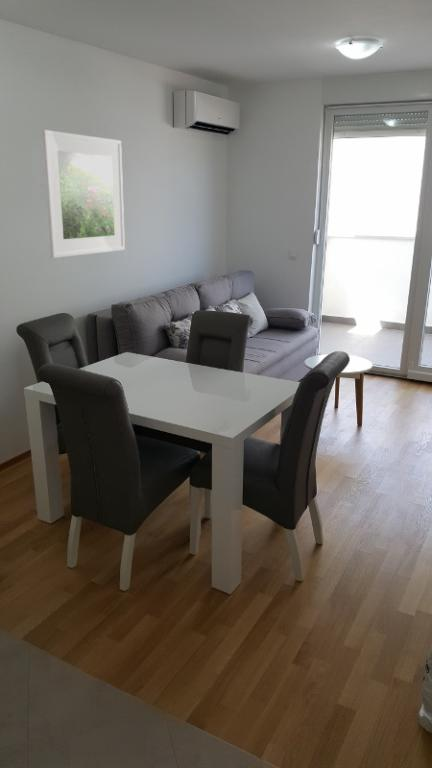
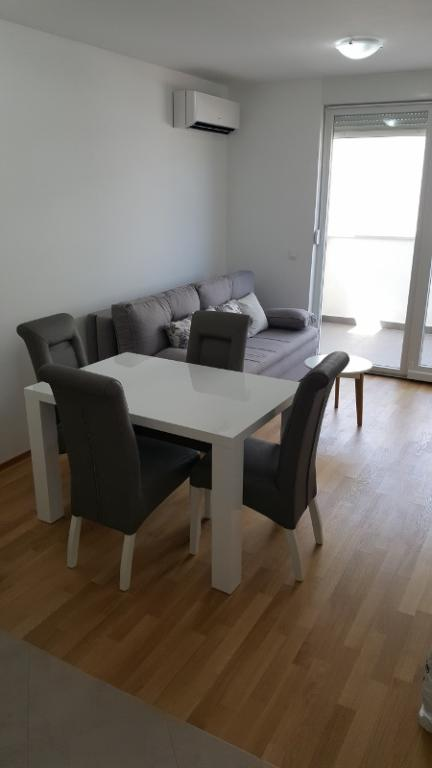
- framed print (87, 196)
